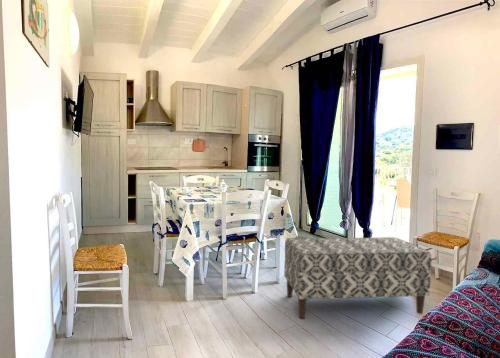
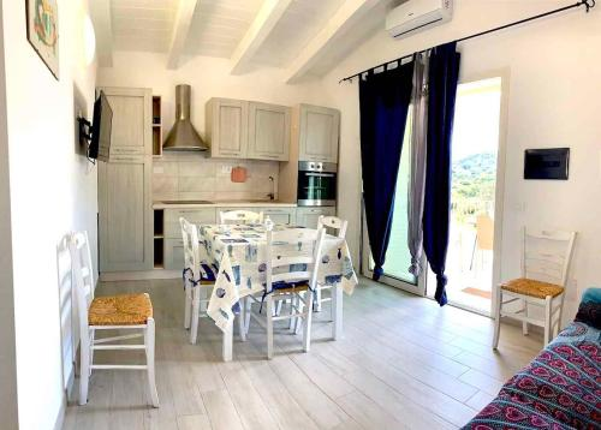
- bench (352, 274)
